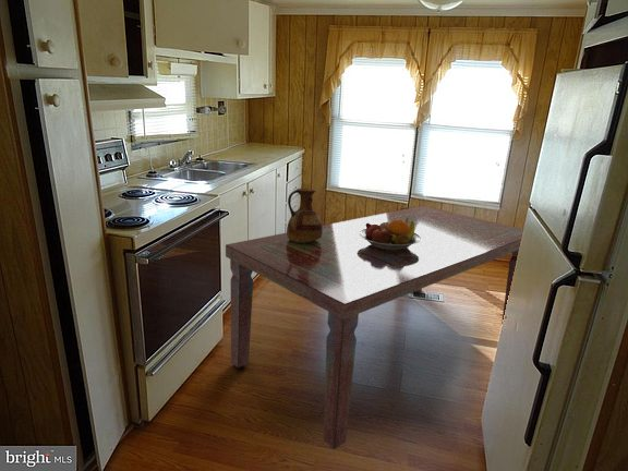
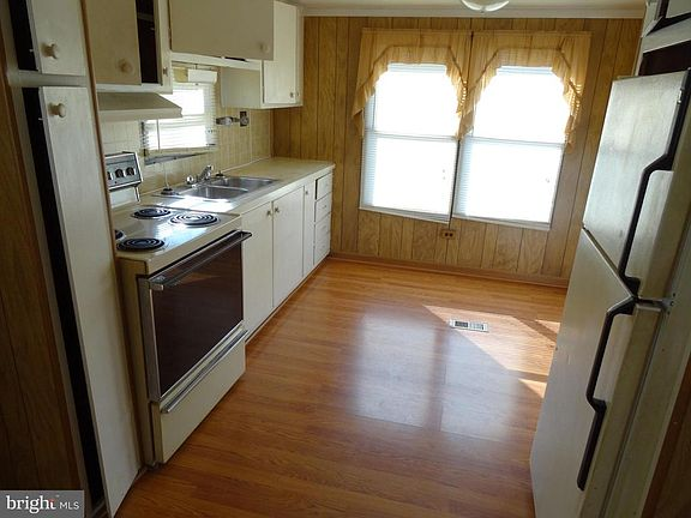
- fruit bowl (389, 232)
- dining table (391, 293)
- ceramic pitcher (304, 215)
